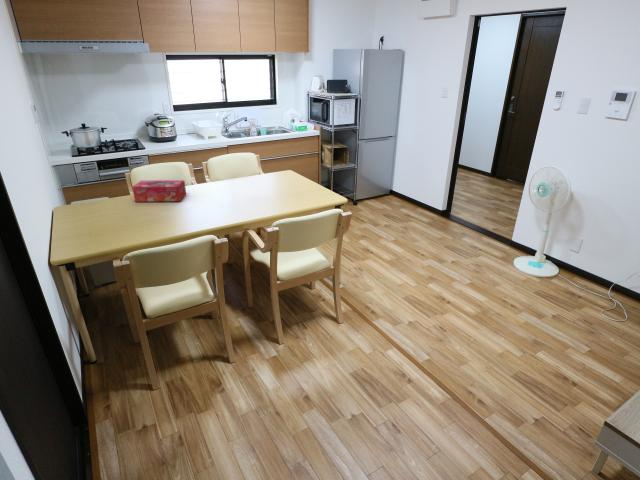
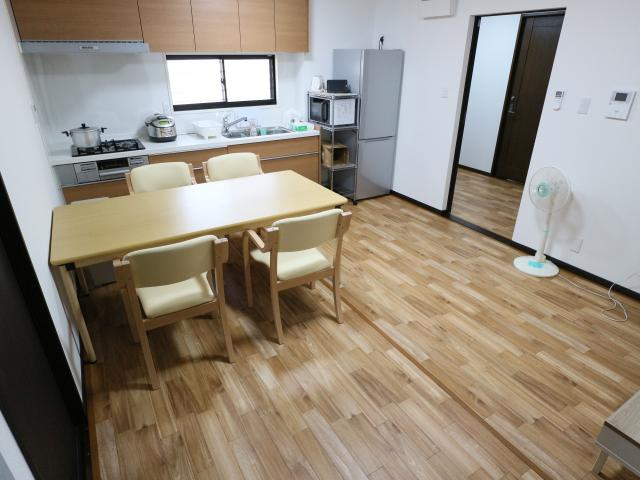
- tissue box (160, 190)
